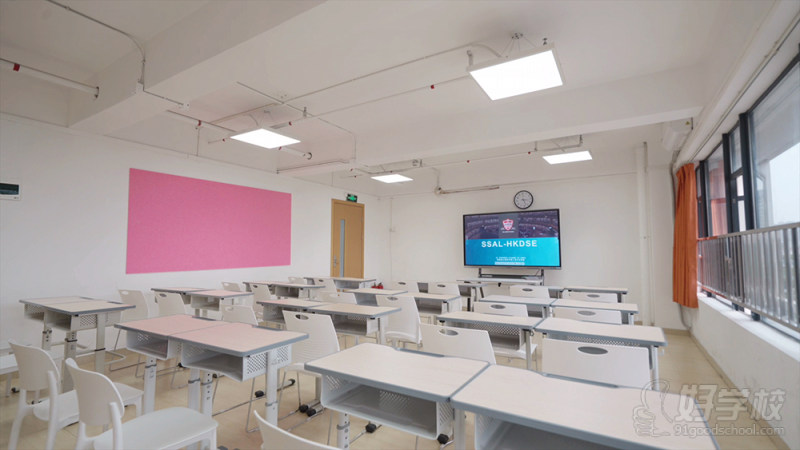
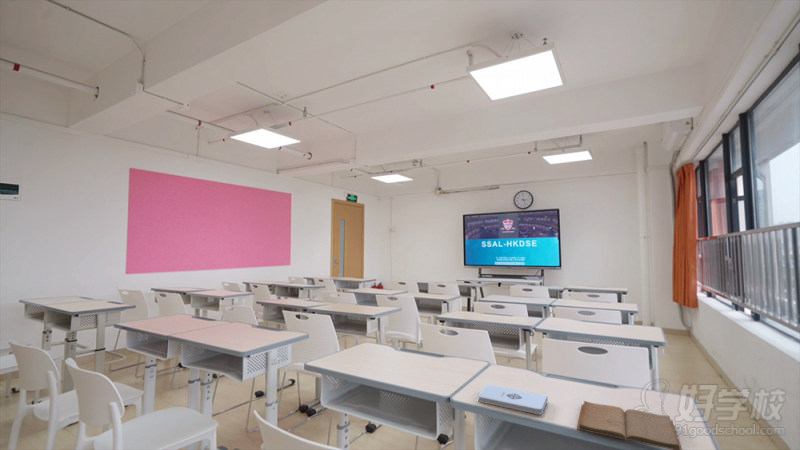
+ book (625, 422)
+ notepad (512, 398)
